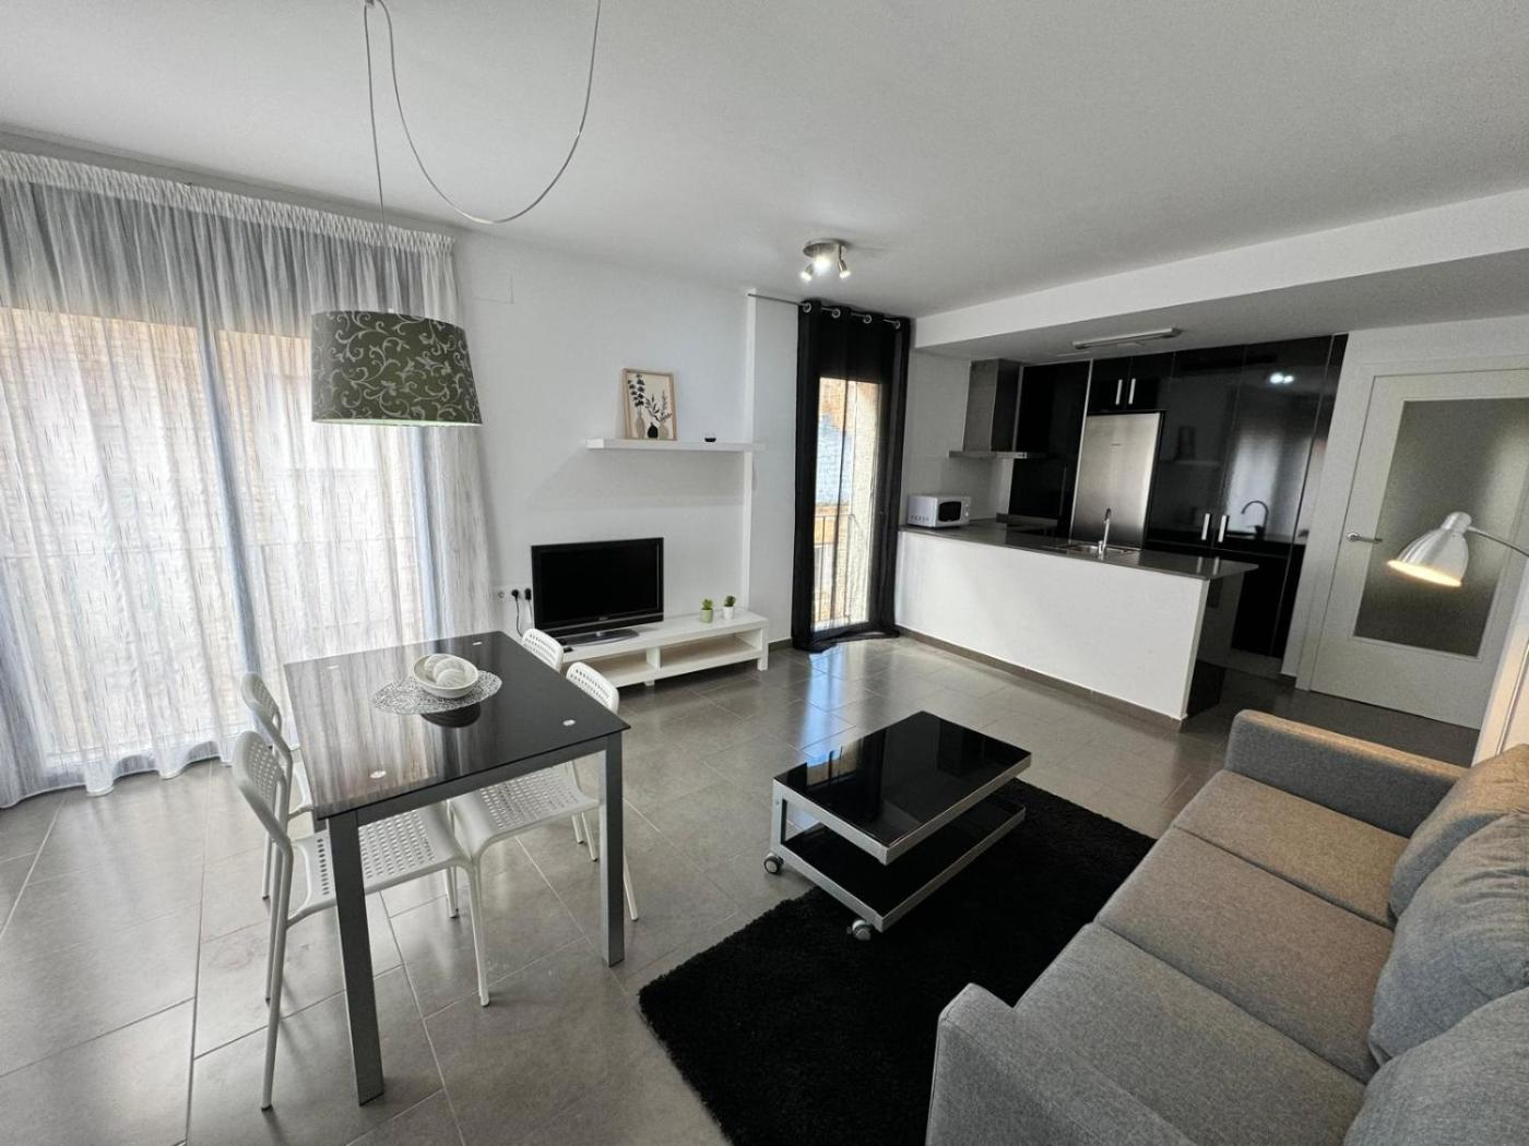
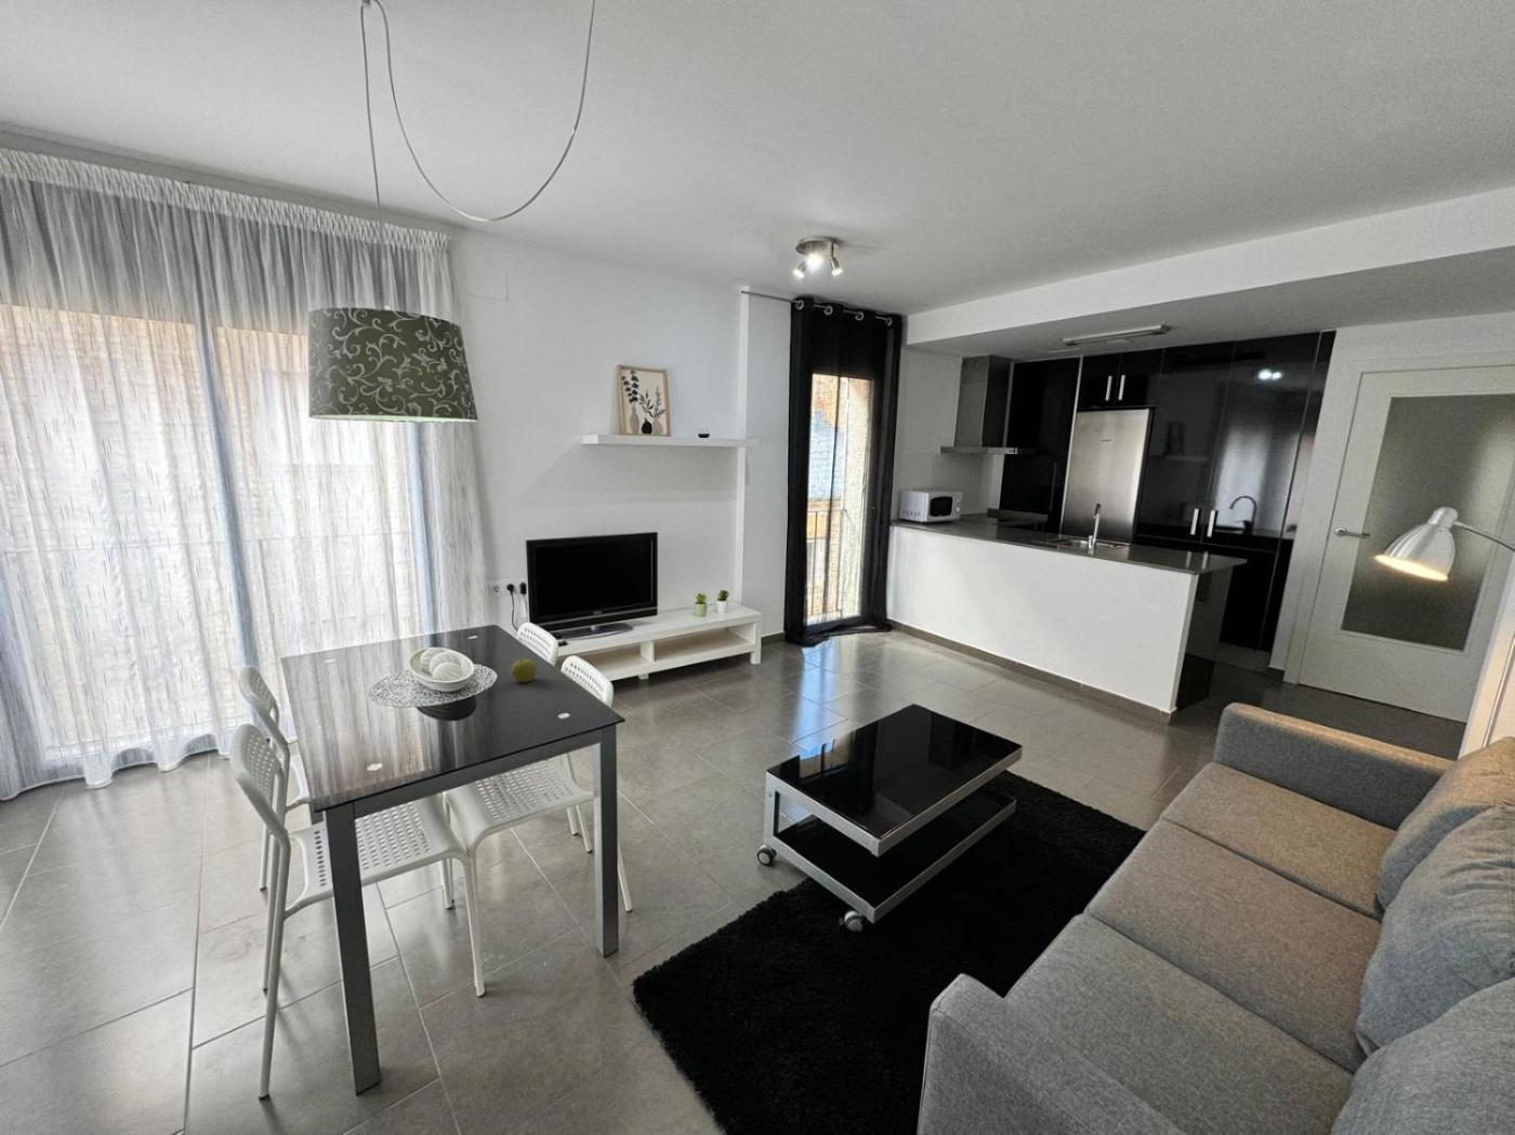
+ apple (522, 669)
